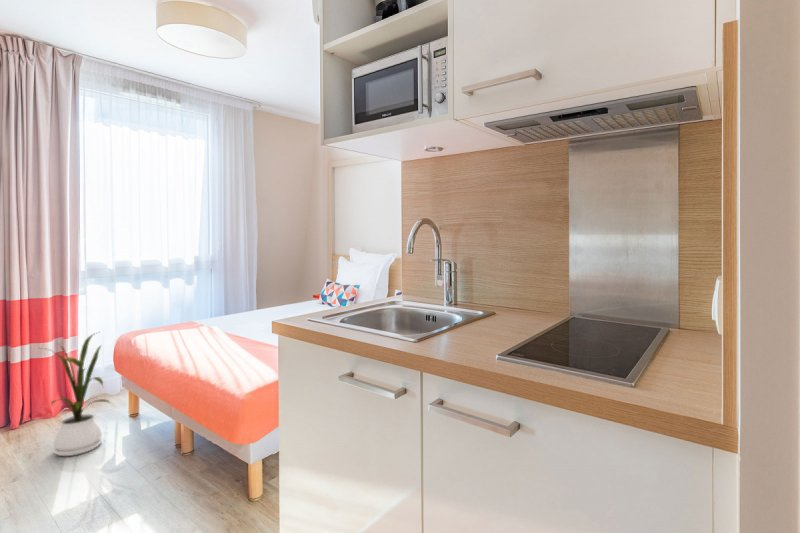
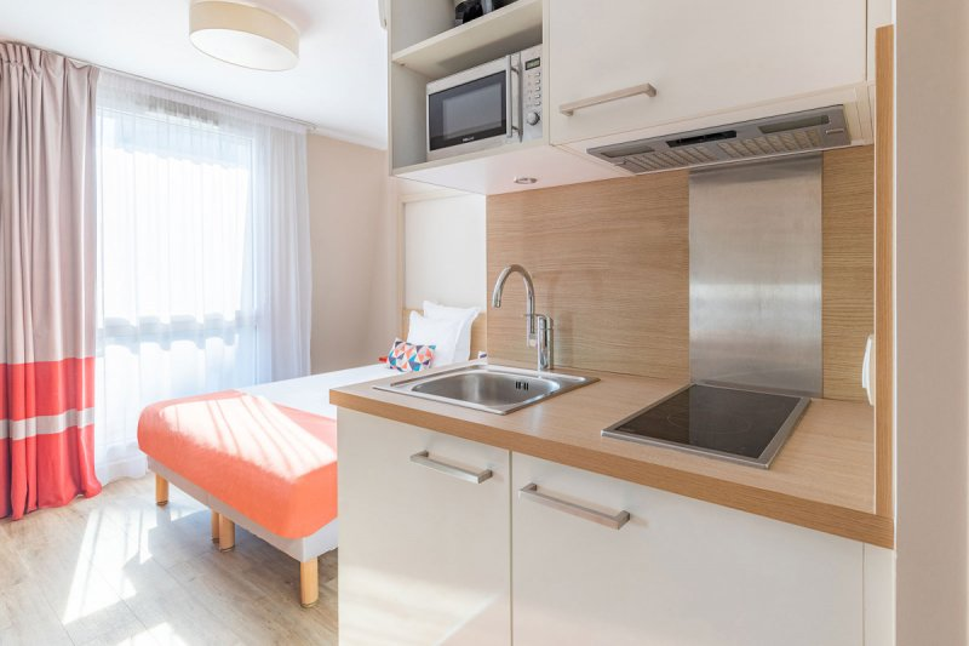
- house plant (78, 389)
